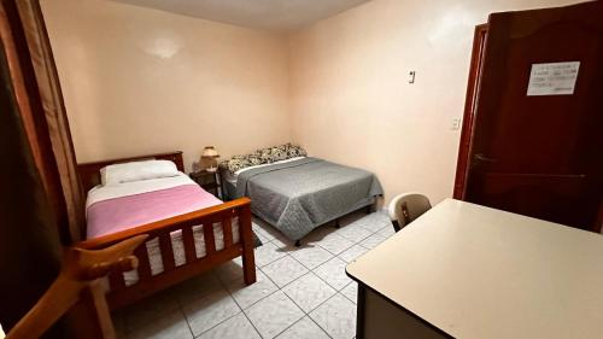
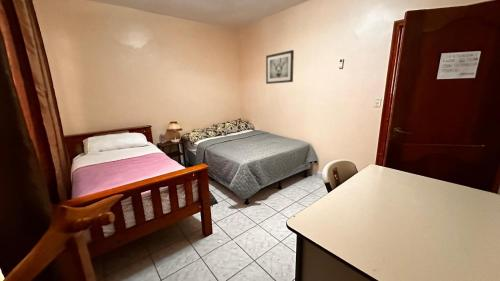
+ wall art (278, 68)
